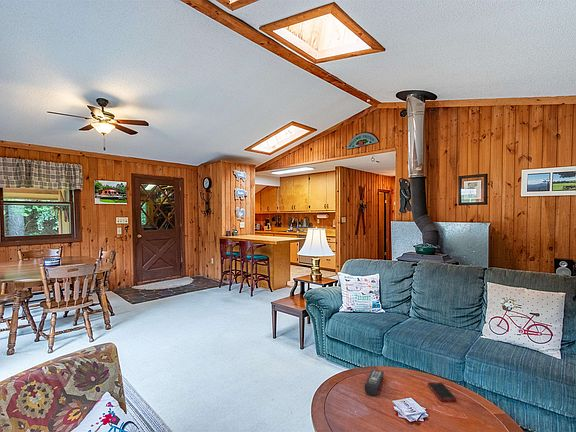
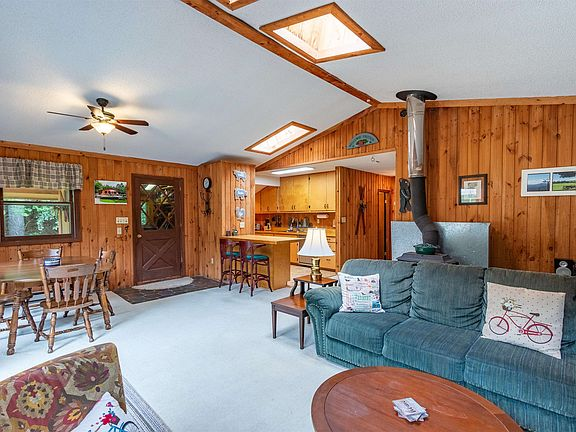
- cell phone (441, 391)
- remote control (374, 380)
